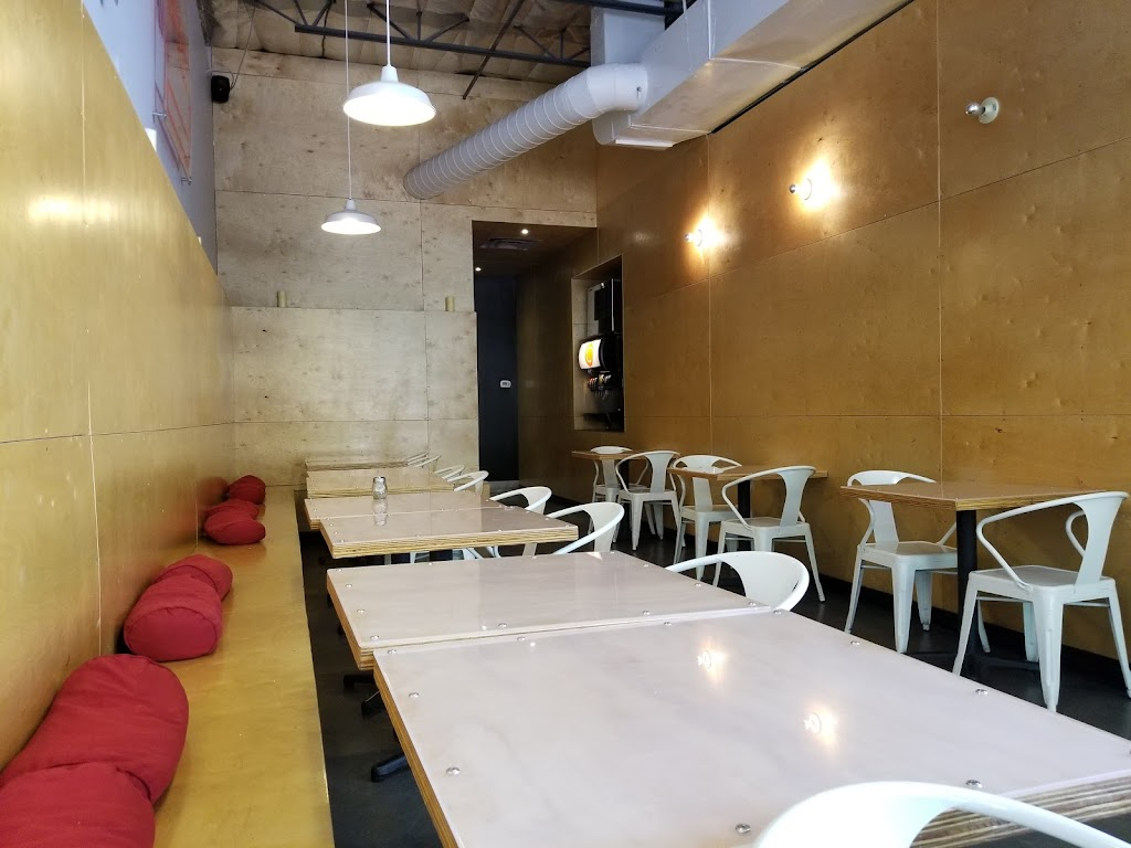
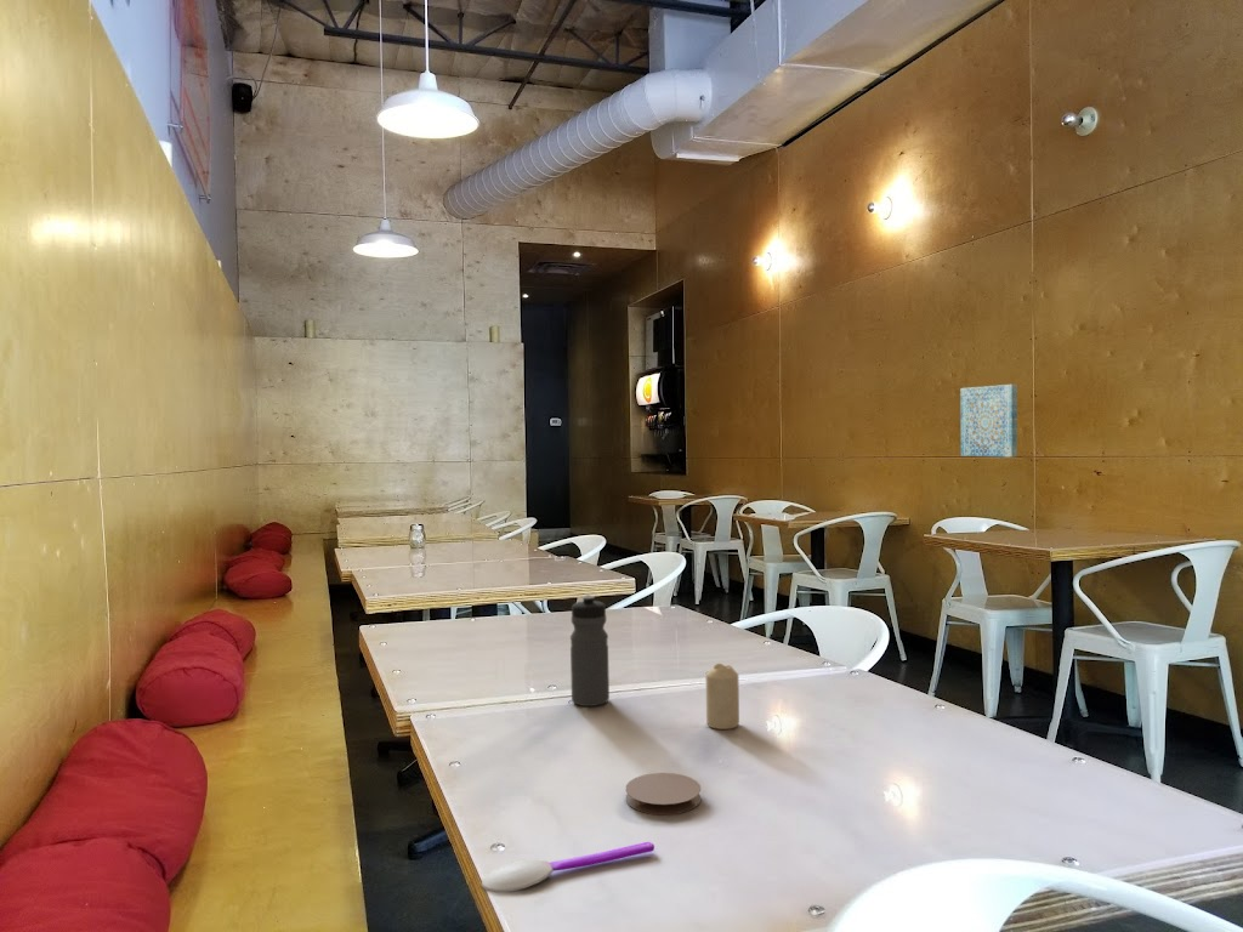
+ water bottle (589, 648)
+ coaster (663, 792)
+ wall art (987, 421)
+ candle (722, 694)
+ spoon (571, 862)
